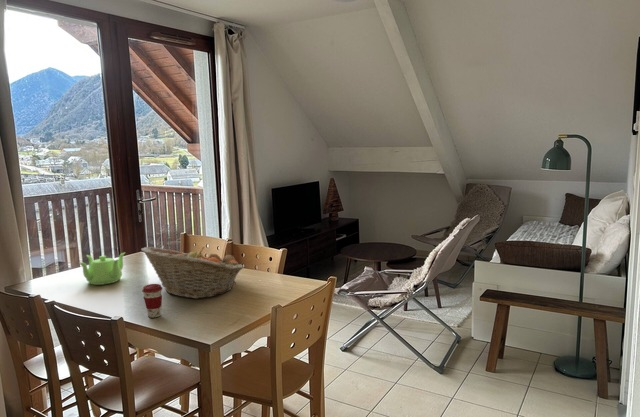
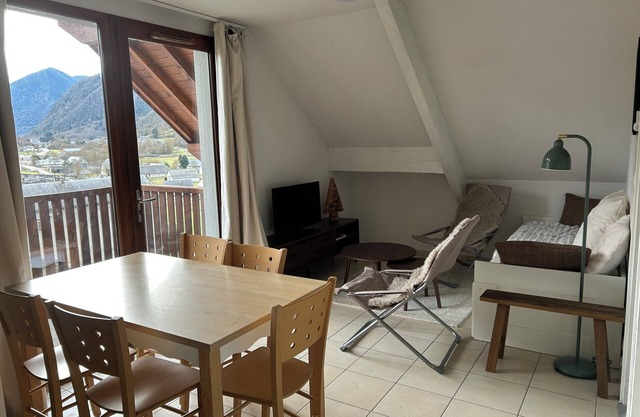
- coffee cup (153, 300)
- fruit basket (192, 266)
- teapot (104, 268)
